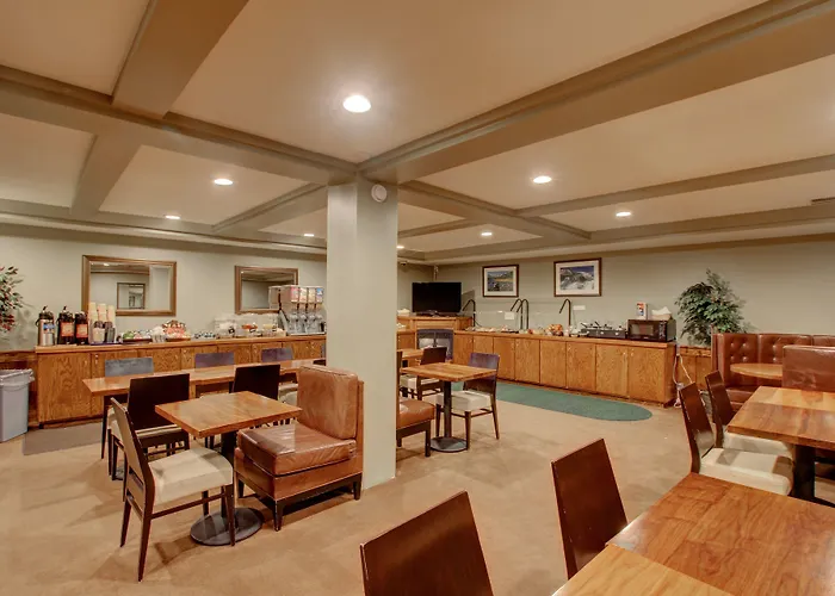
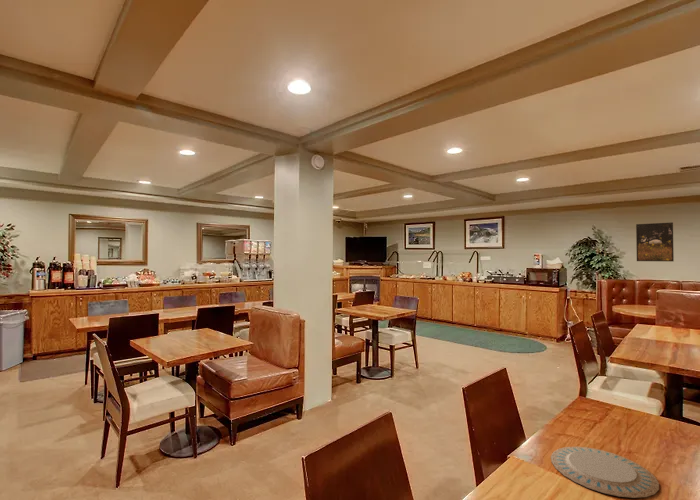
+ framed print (654, 242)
+ chinaware (601, 467)
